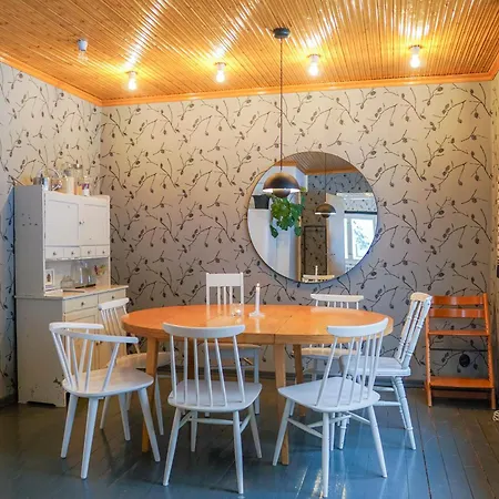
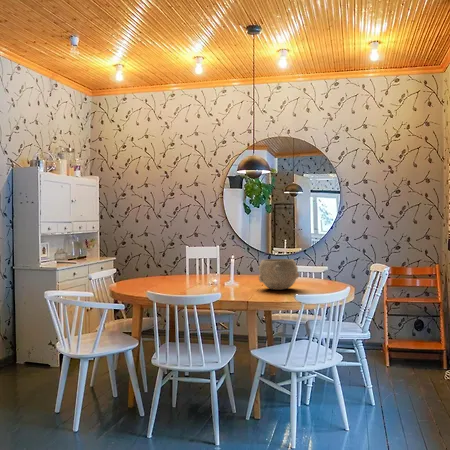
+ bowl (278, 274)
